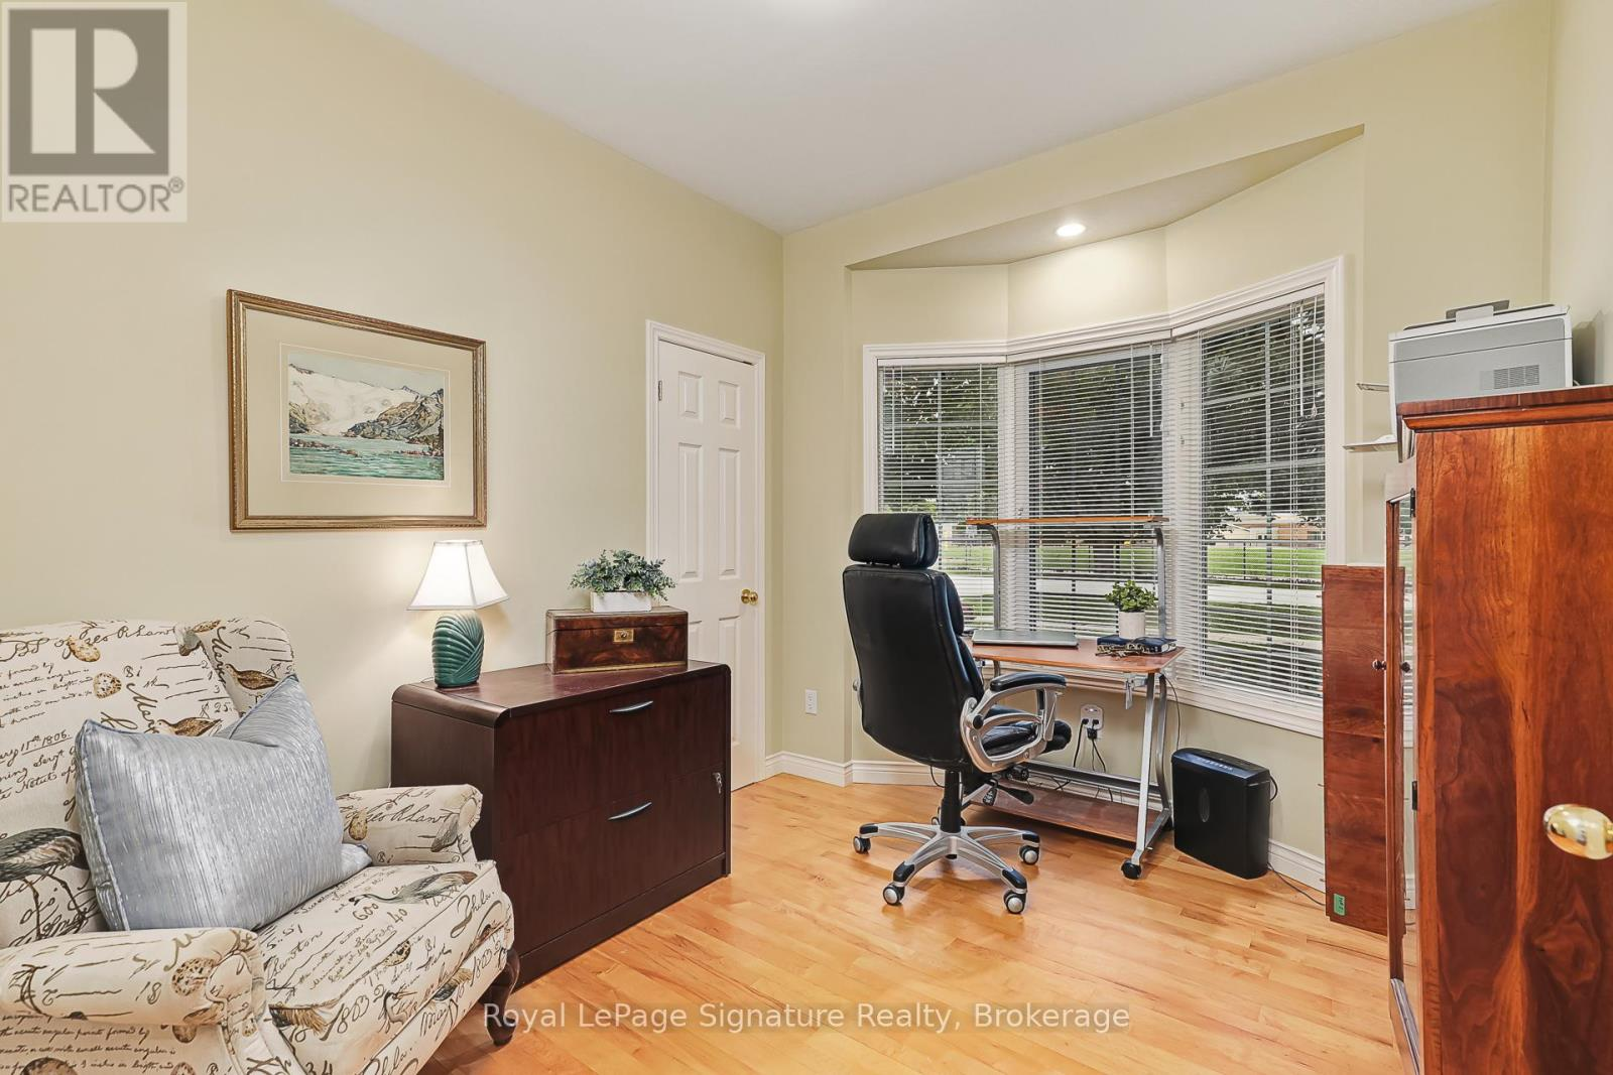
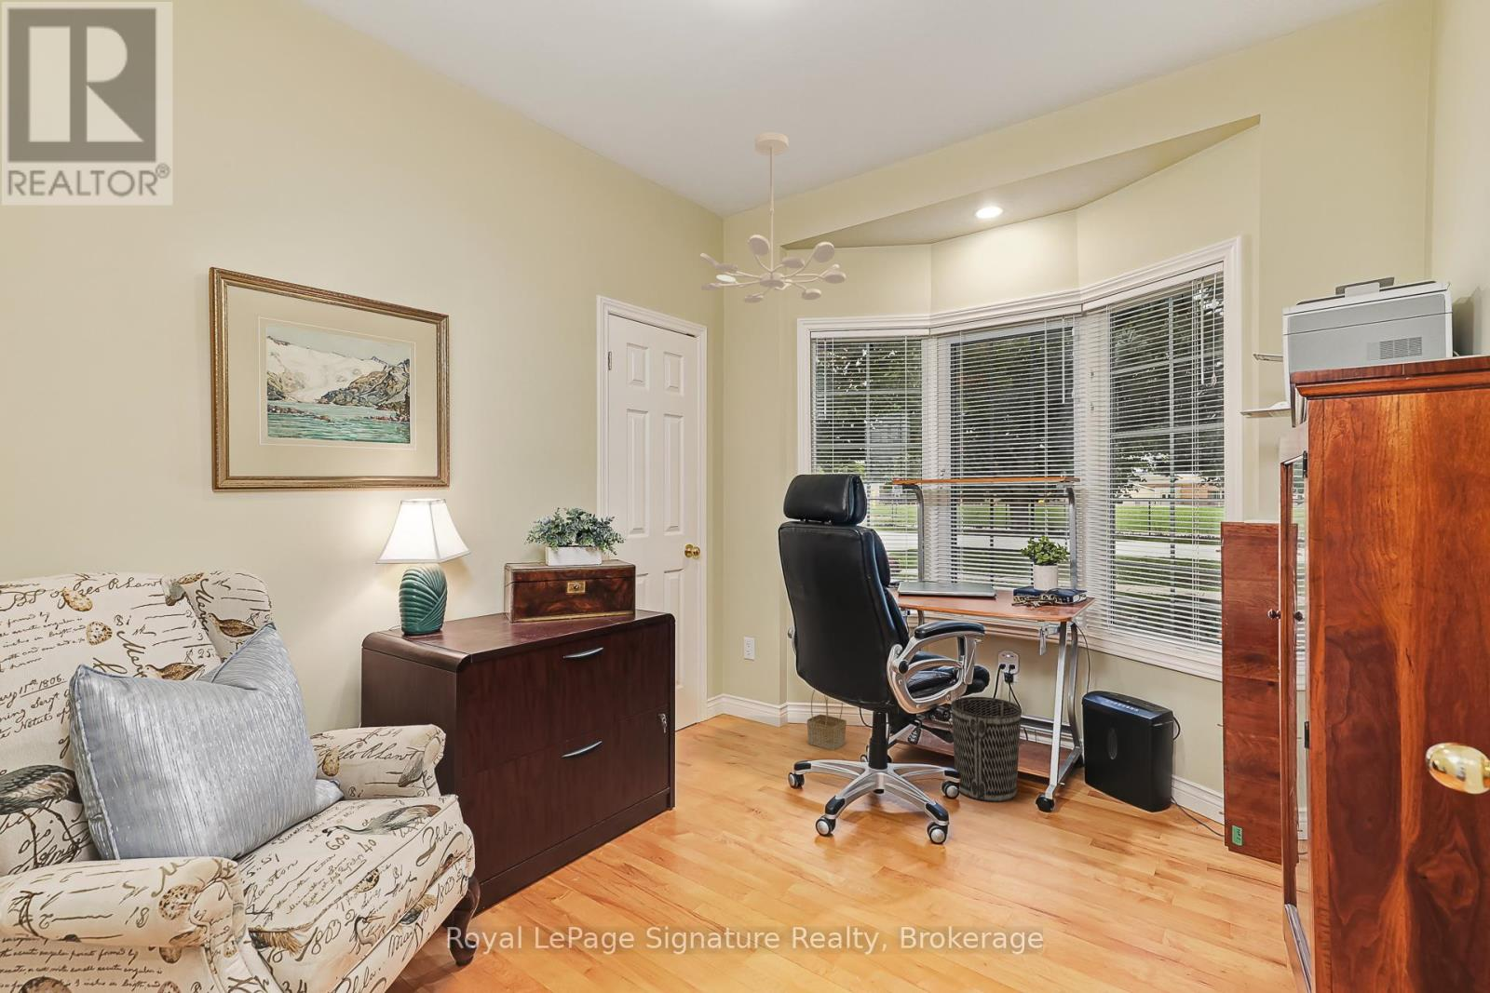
+ basket (827, 713)
+ ceiling light (772, 213)
+ wastebasket (986, 747)
